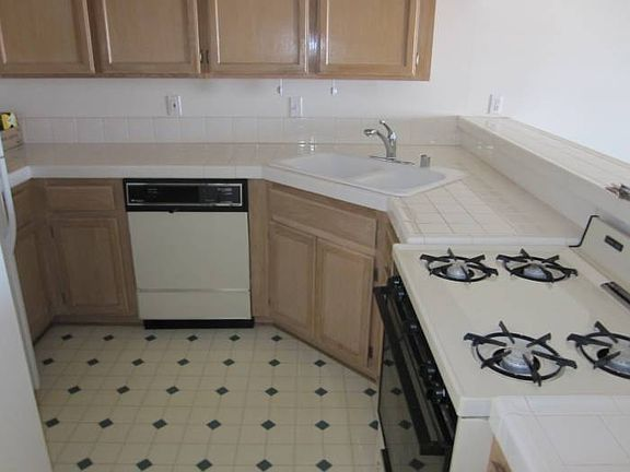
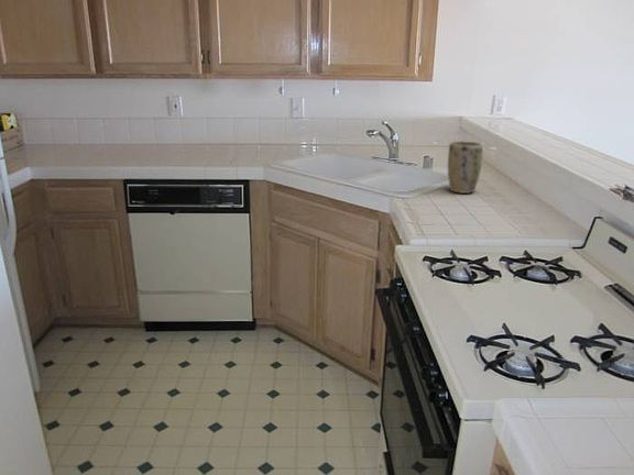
+ plant pot (463, 167)
